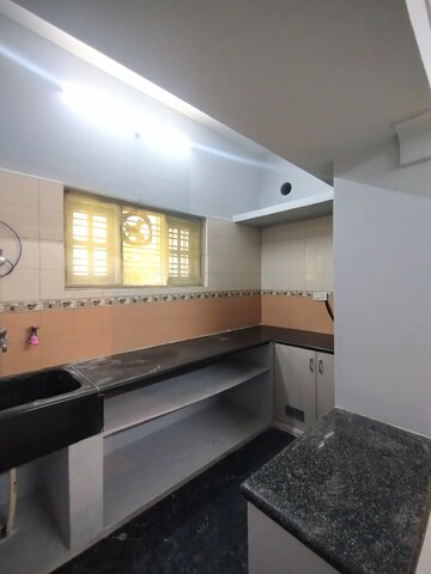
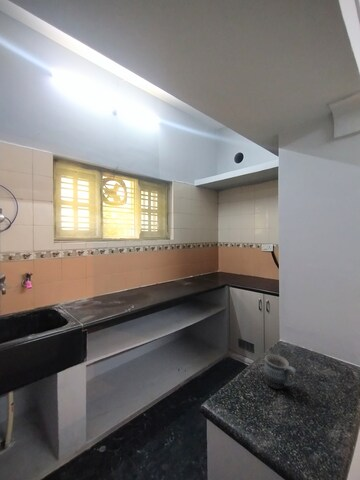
+ mug (280, 373)
